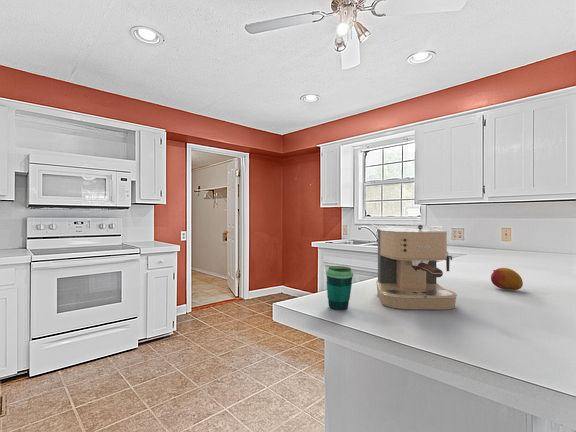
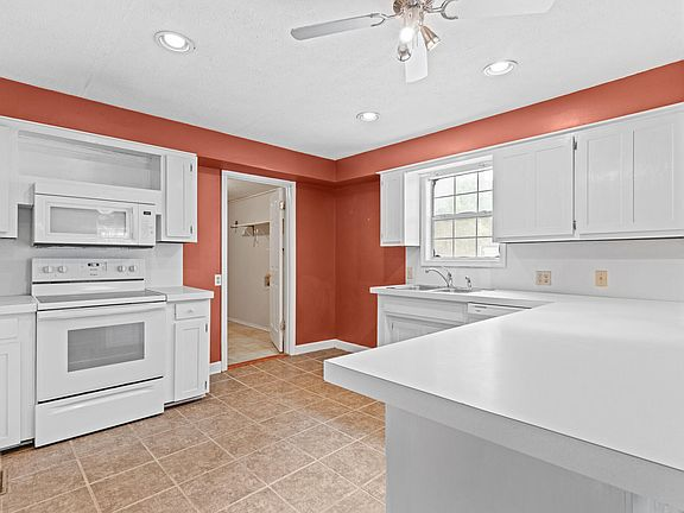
- cup (339, 287)
- fruit (506, 278)
- coffee maker (414, 263)
